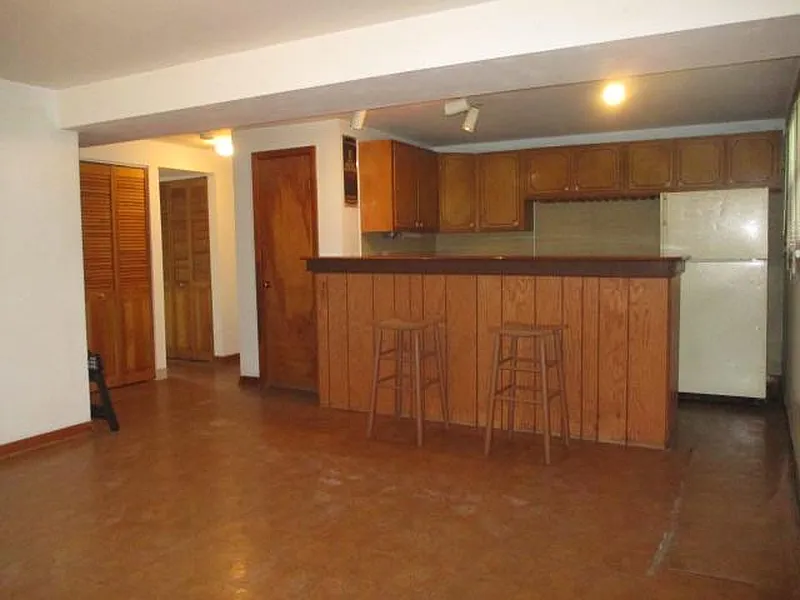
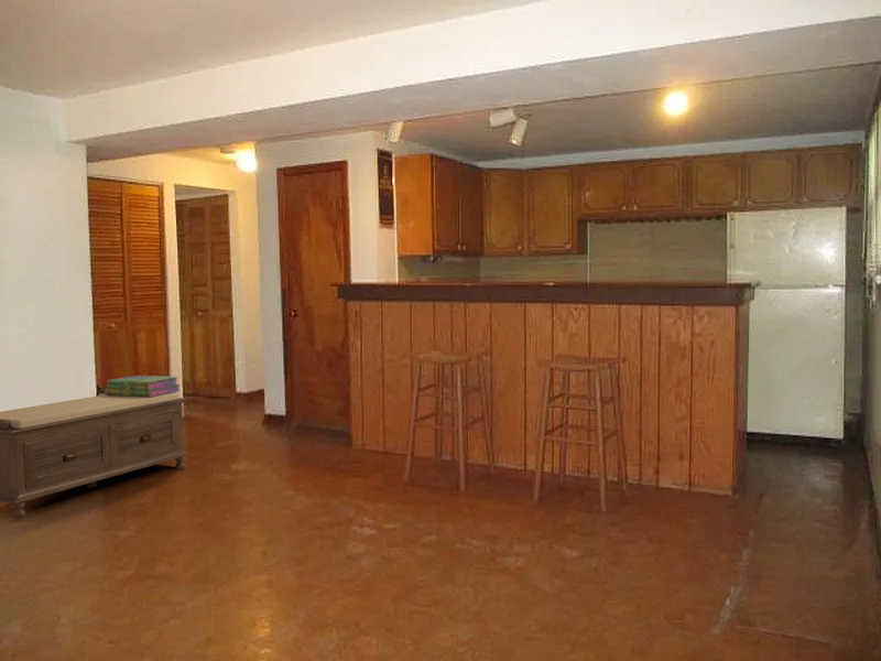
+ stack of books (143, 386)
+ bench (87, 445)
